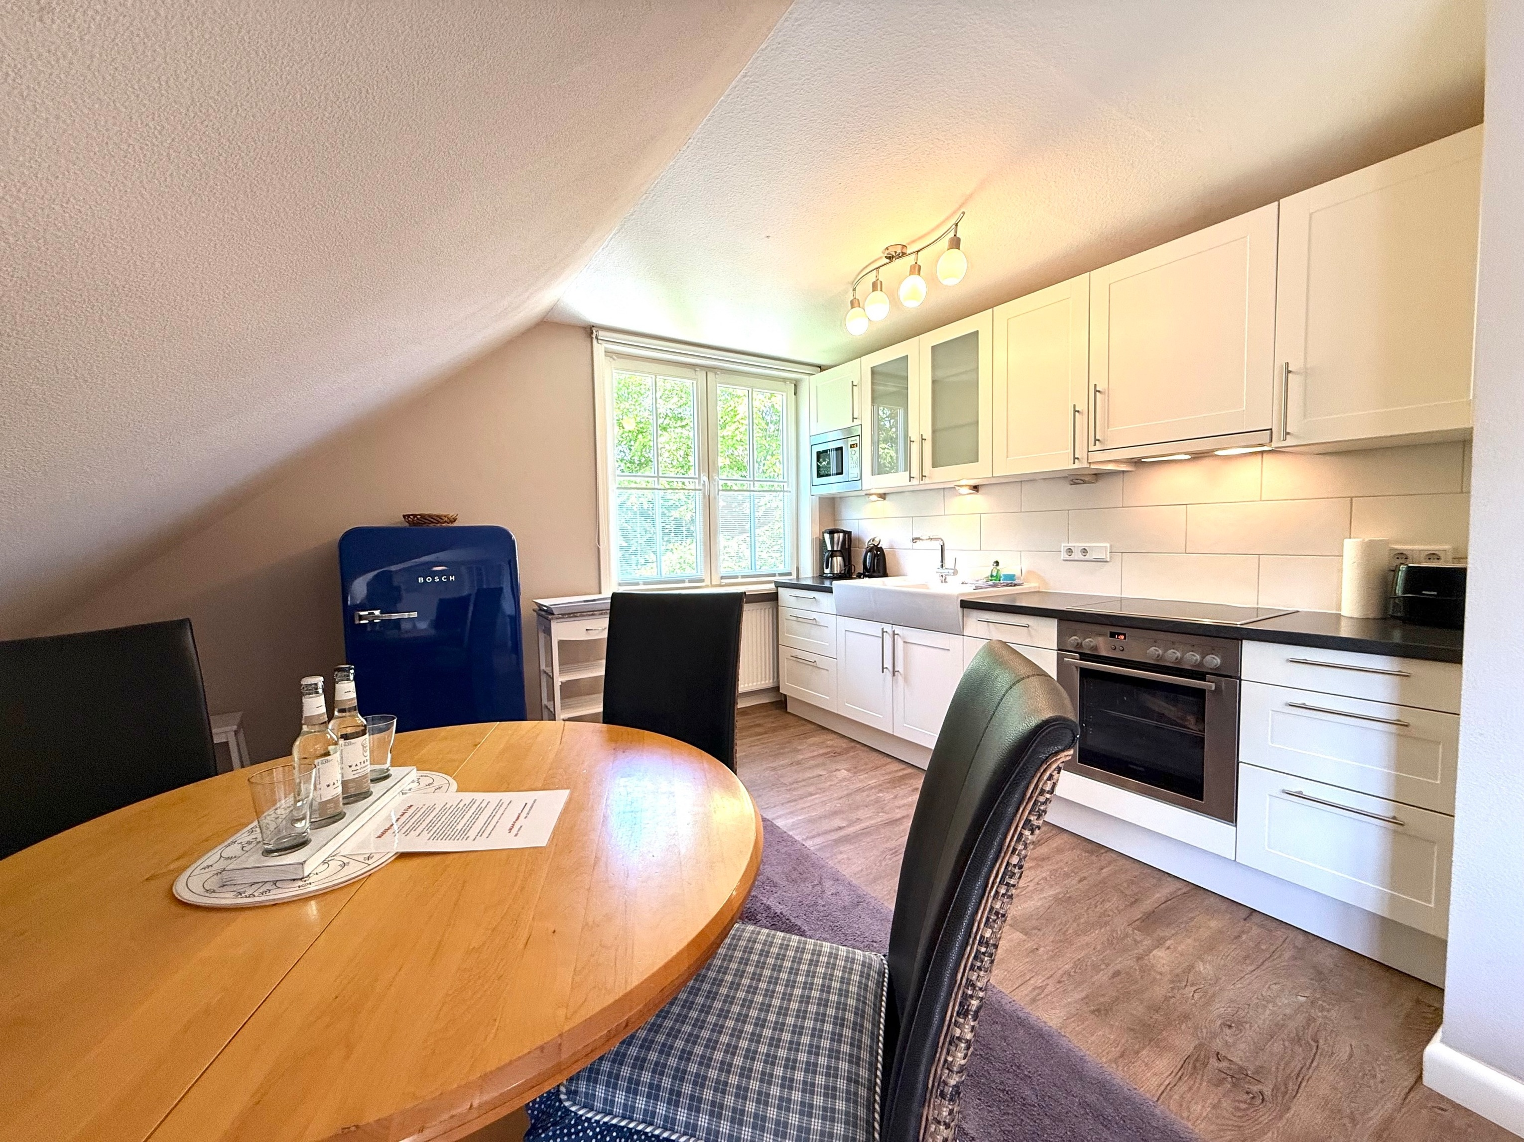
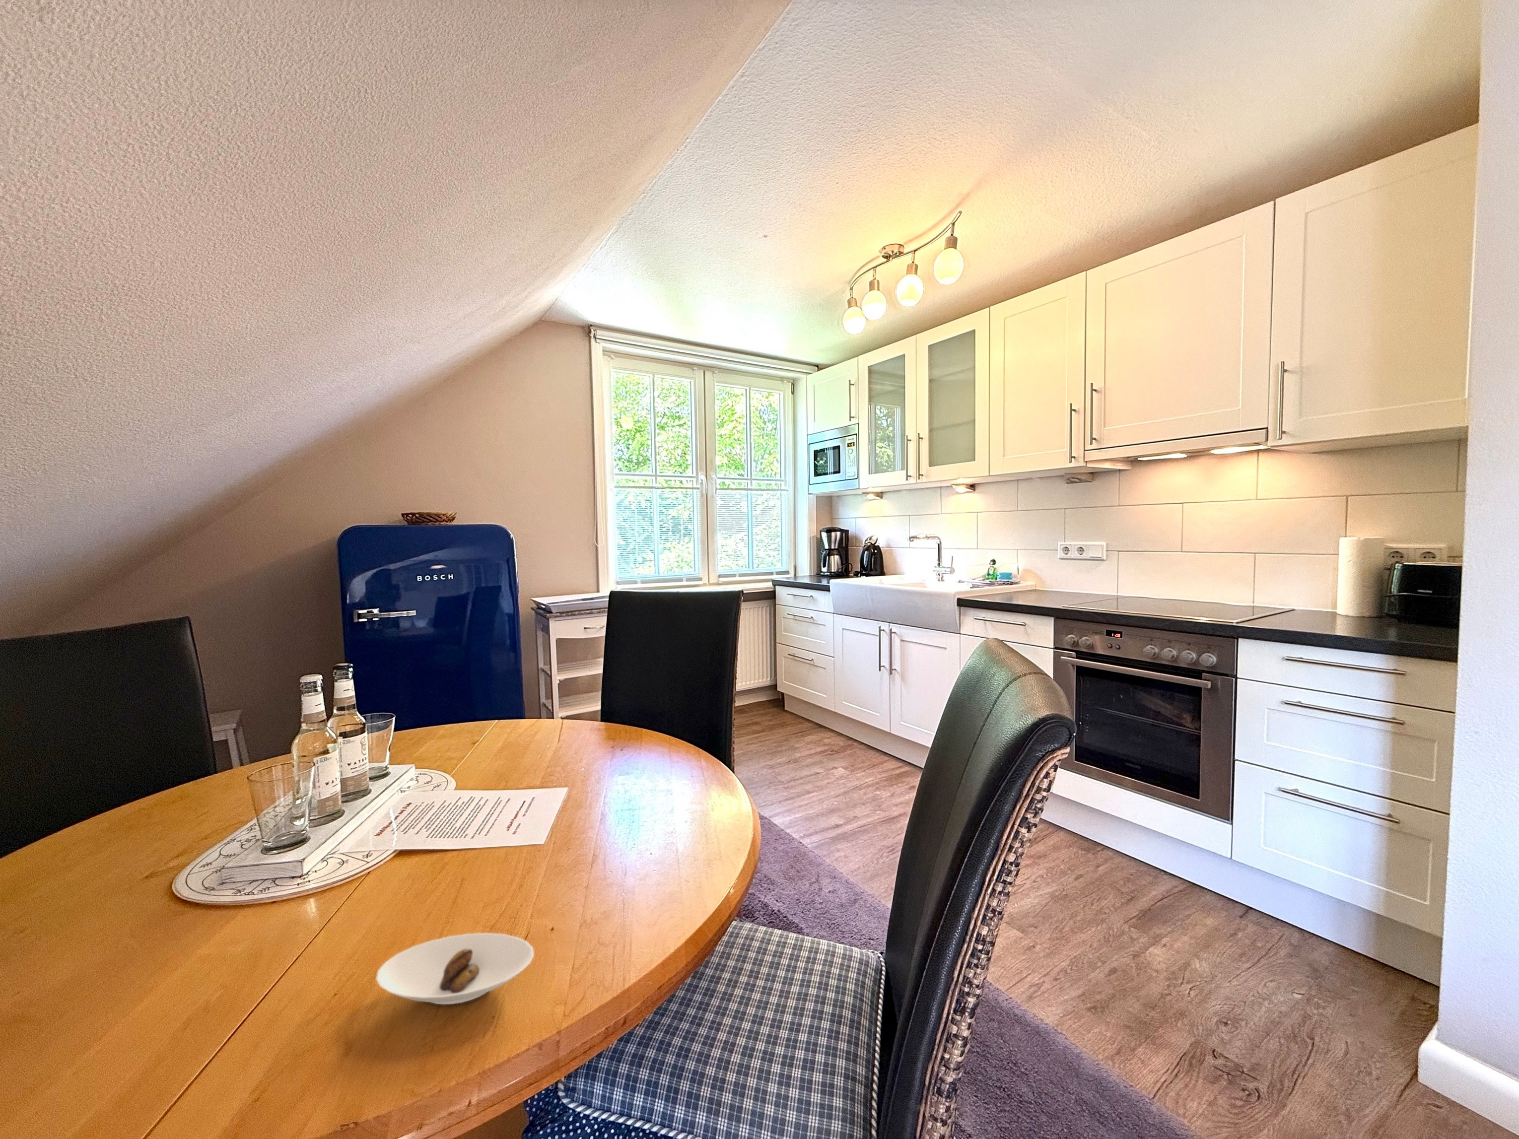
+ saucer (458, 973)
